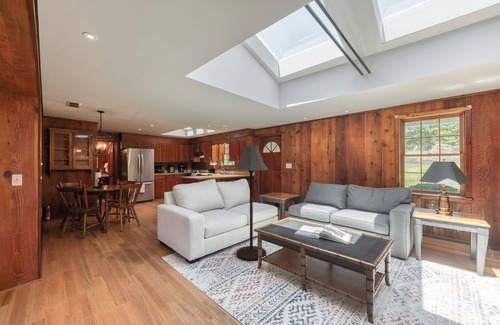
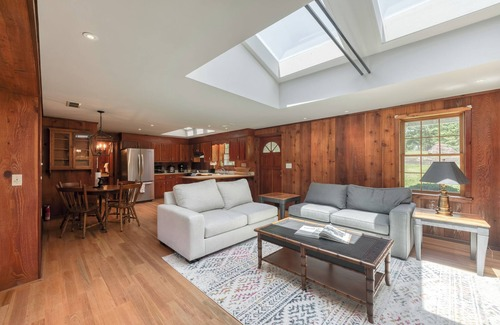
- floor lamp (251, 199)
